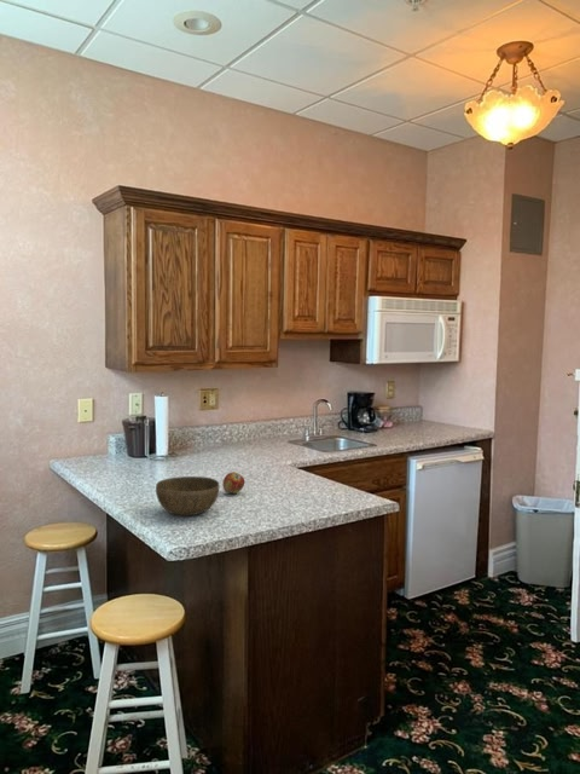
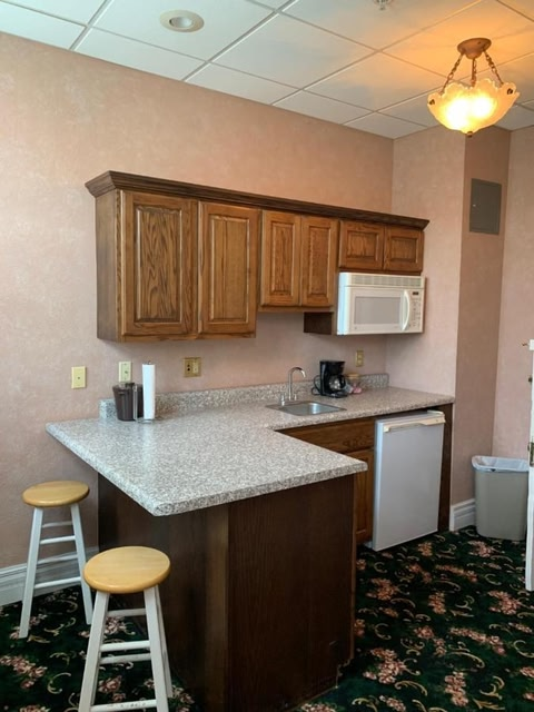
- fruit (233, 483)
- bowl (187, 497)
